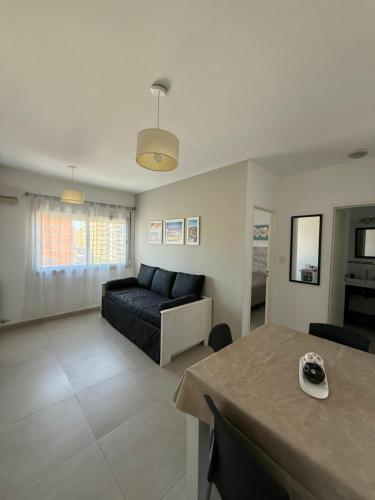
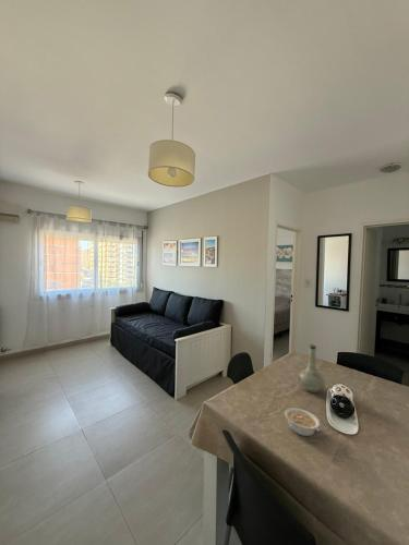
+ legume (302, 422)
+ vase (312, 367)
